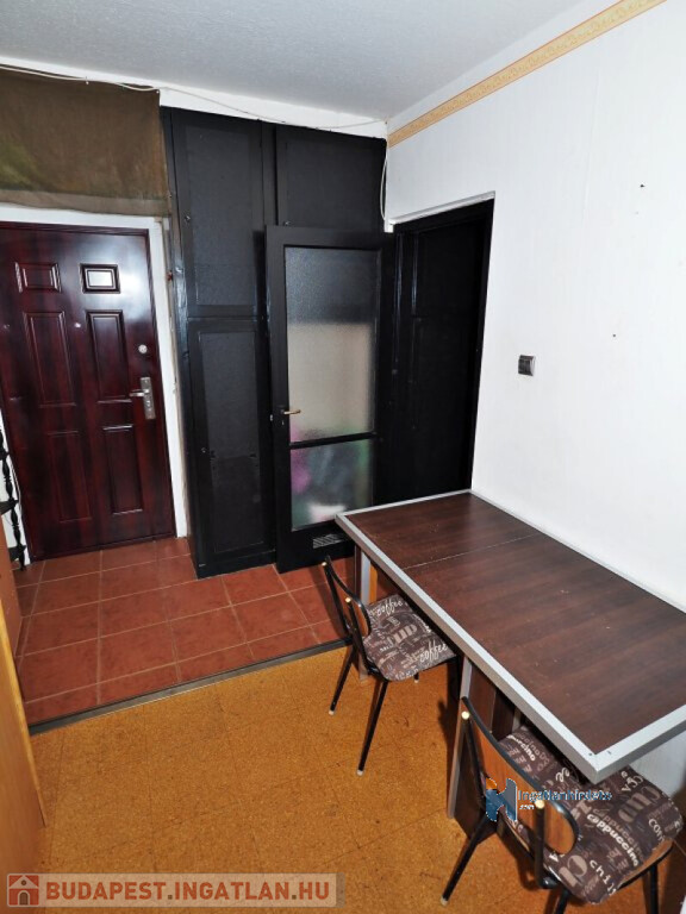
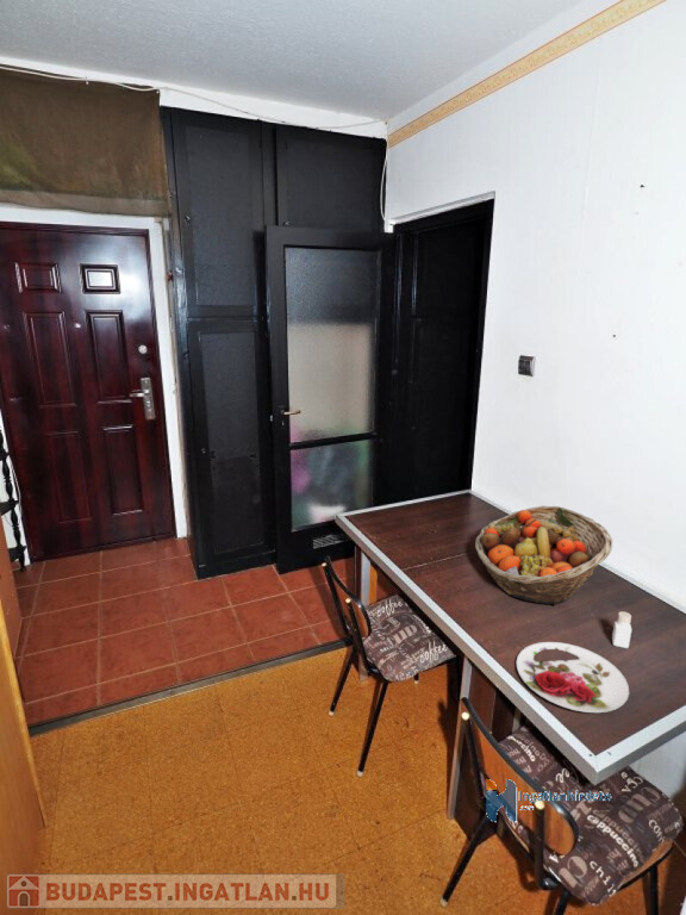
+ plate (570, 673)
+ pepper shaker (622, 629)
+ fruit basket (538, 550)
